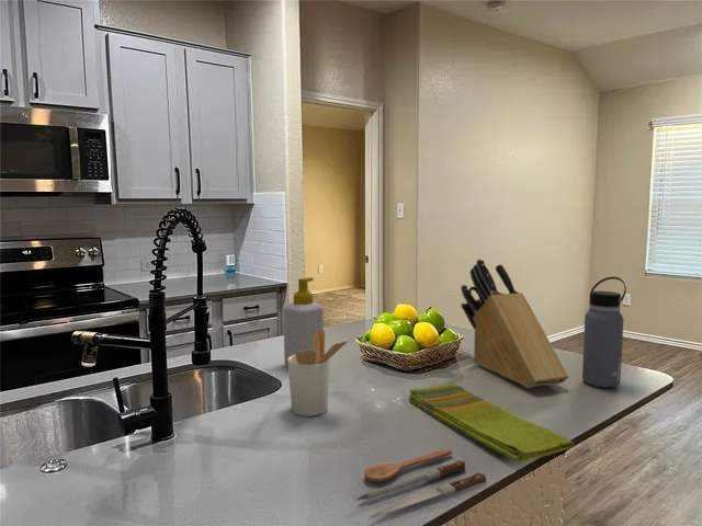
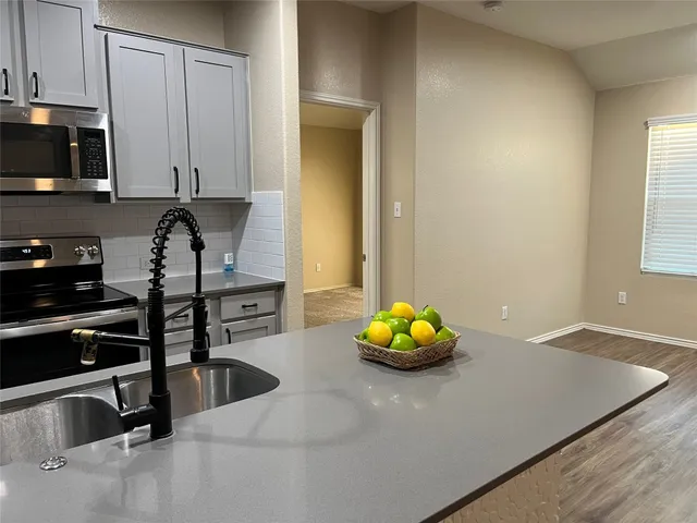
- soap bottle (303, 321)
- dish towel (482, 415)
- utensil holder (319, 373)
- water bottle (603, 330)
- knife block (508, 317)
- spoon (410, 479)
